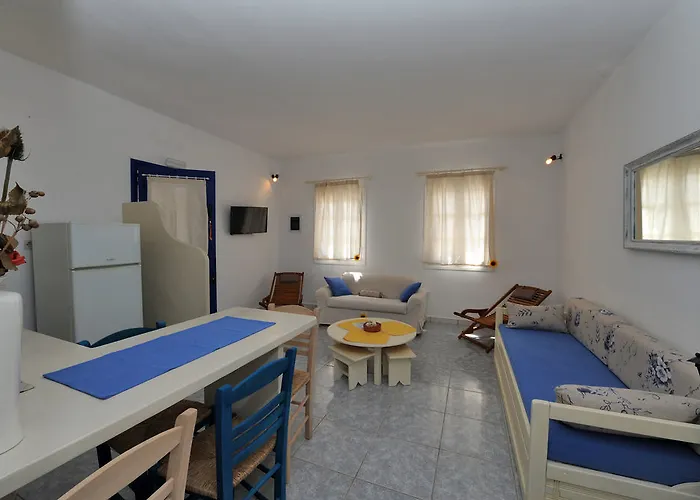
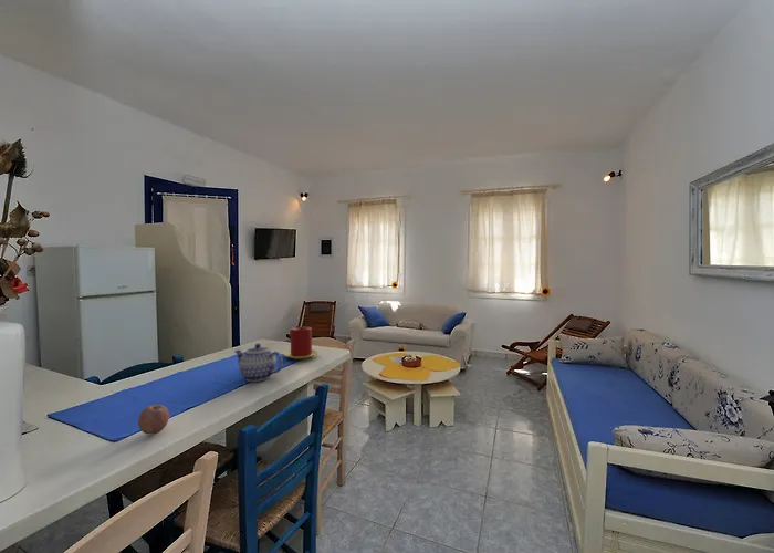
+ candle (301, 342)
+ teapot (258, 361)
+ fruit (154, 419)
